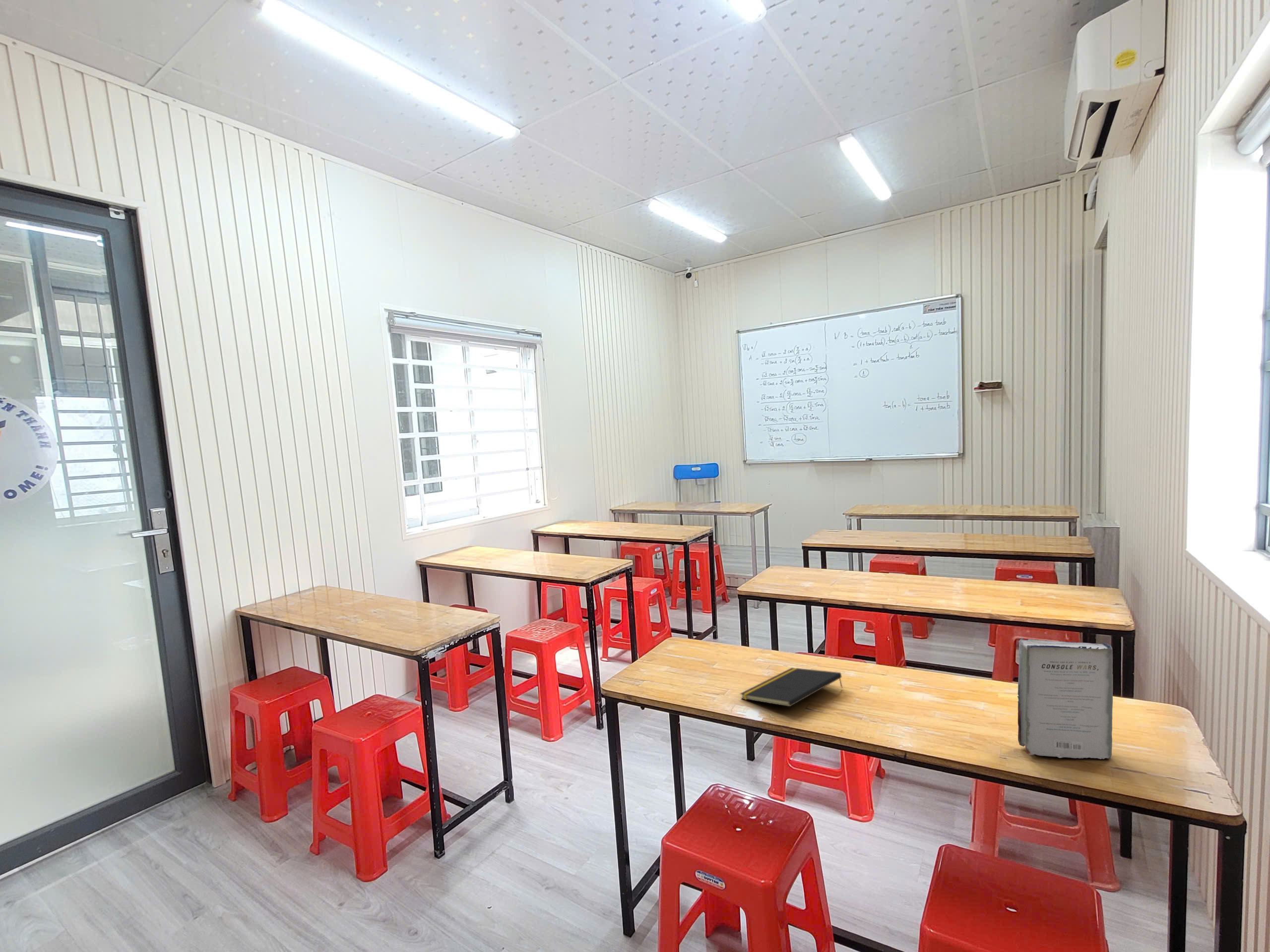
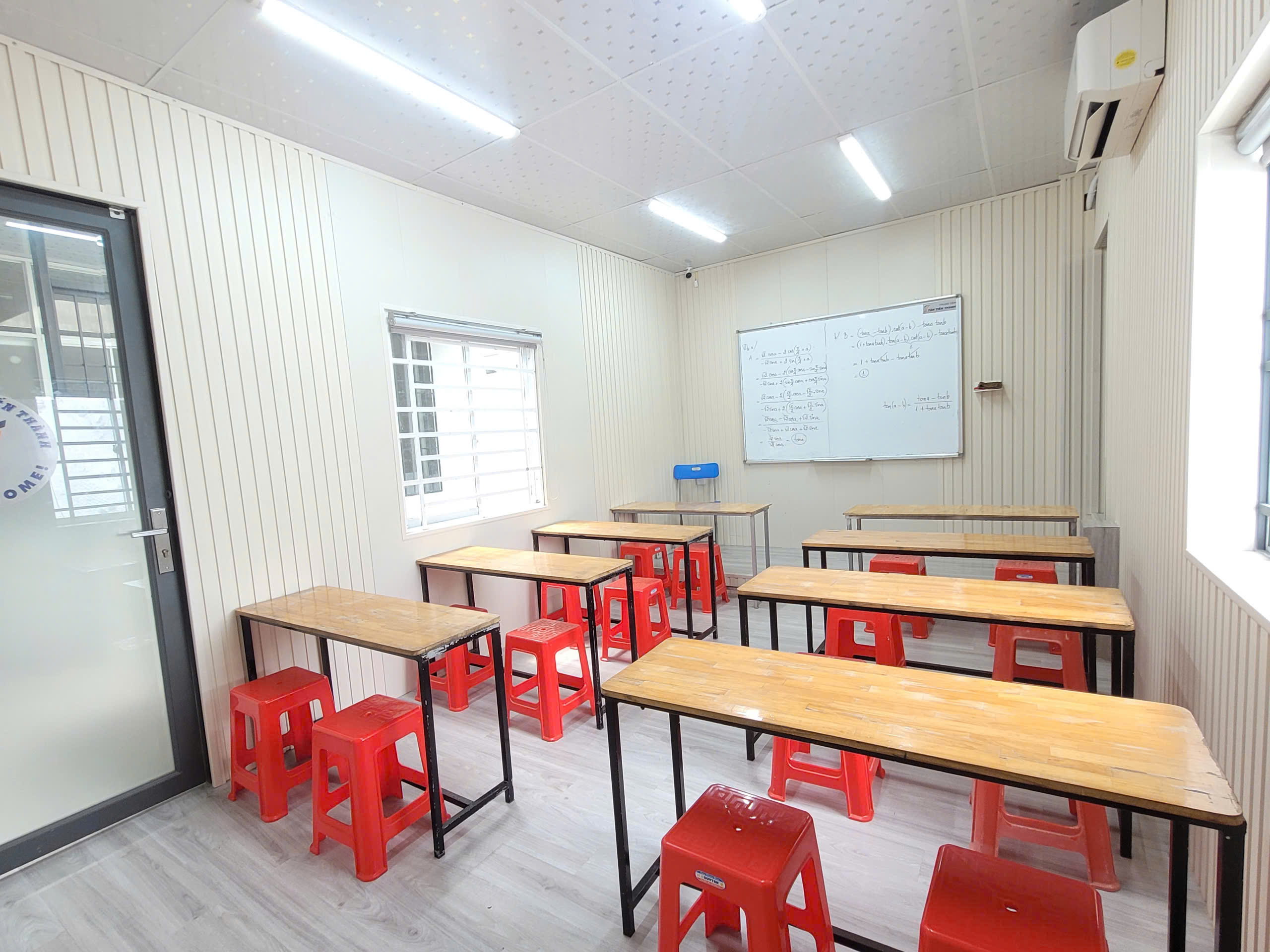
- notepad (791, 685)
- book (1065, 698)
